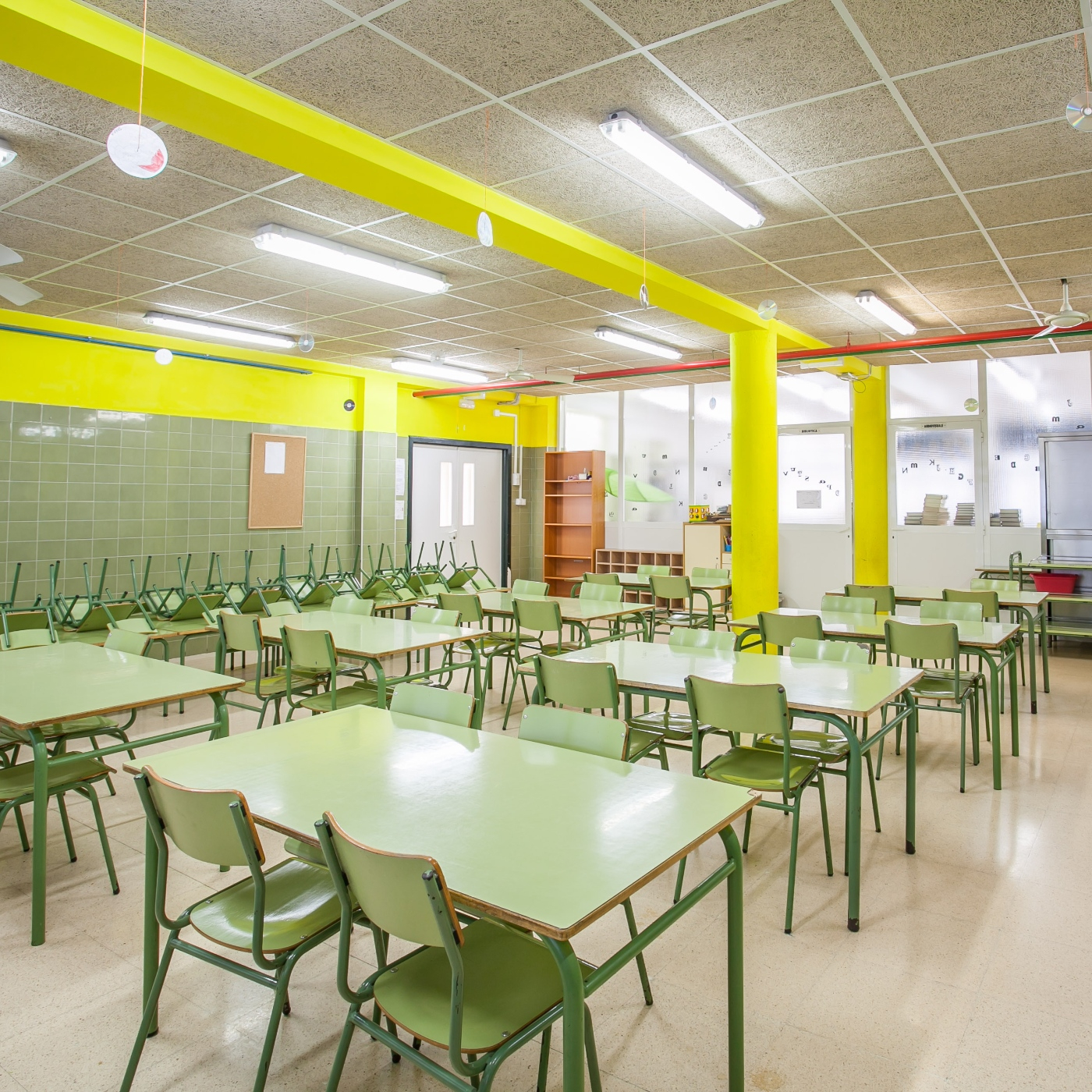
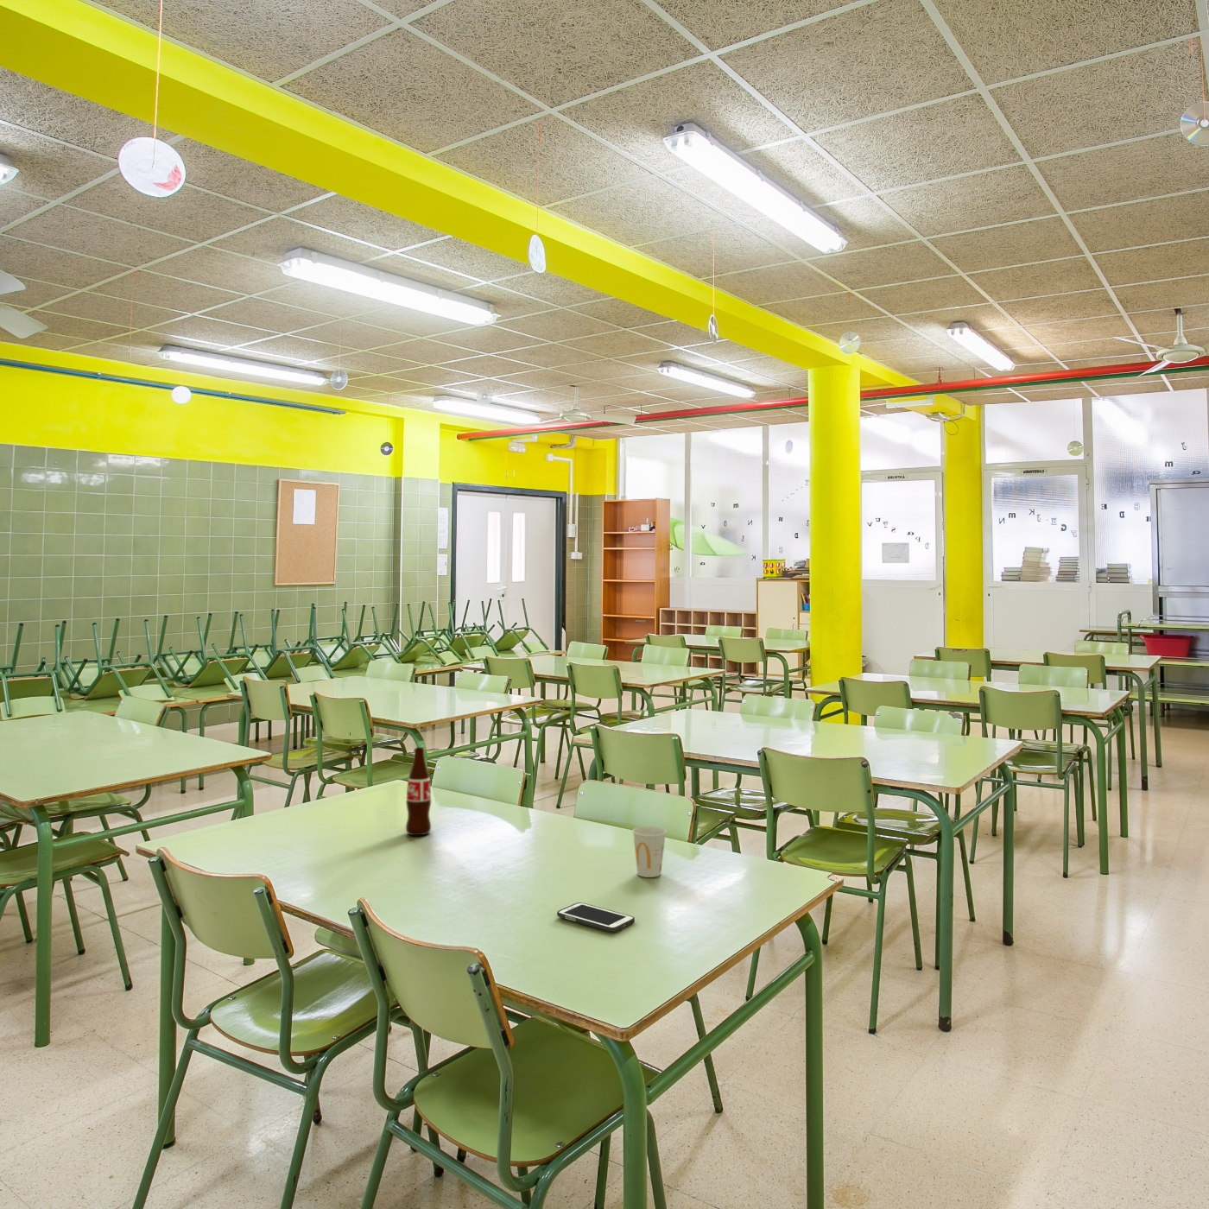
+ cup (649, 851)
+ bottle (418, 790)
+ cell phone (595, 917)
